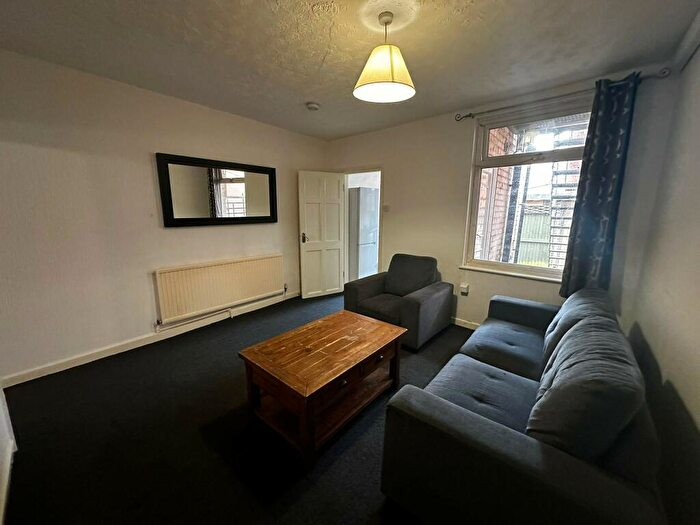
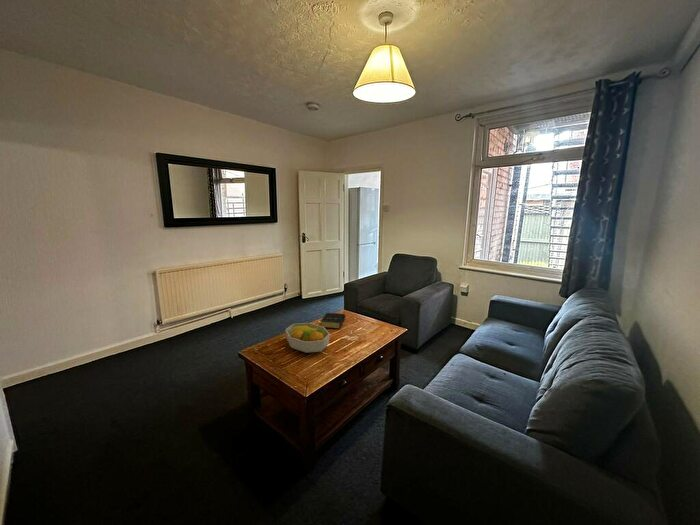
+ book (333, 319)
+ fruit bowl (307, 335)
